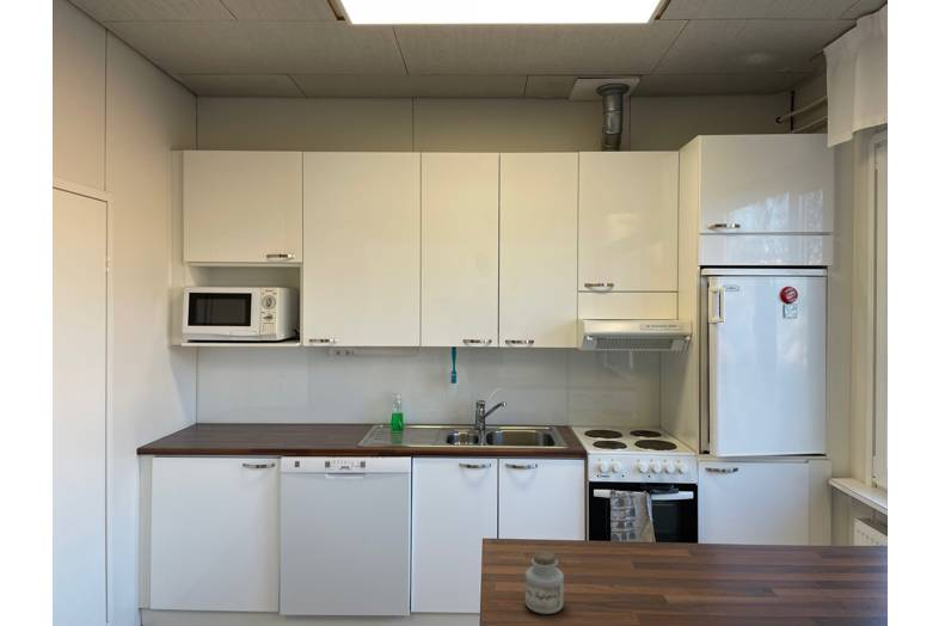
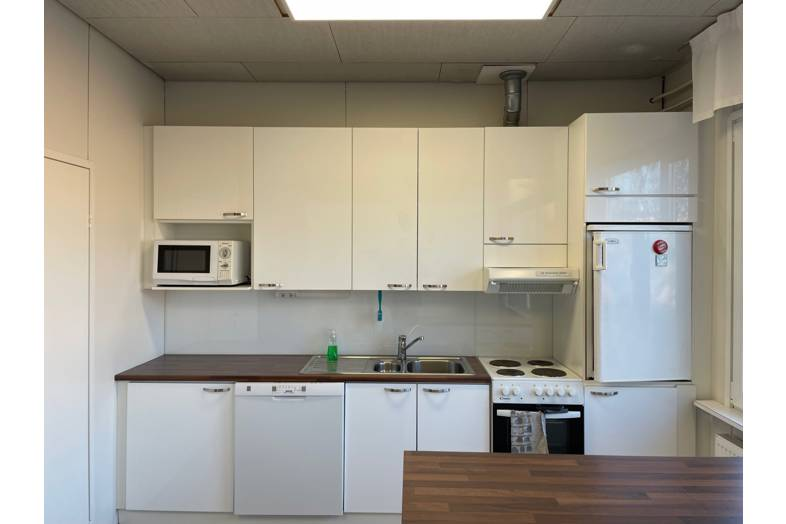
- jar (544, 579)
